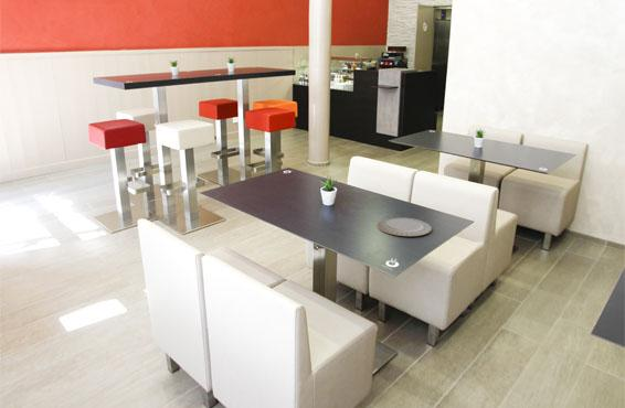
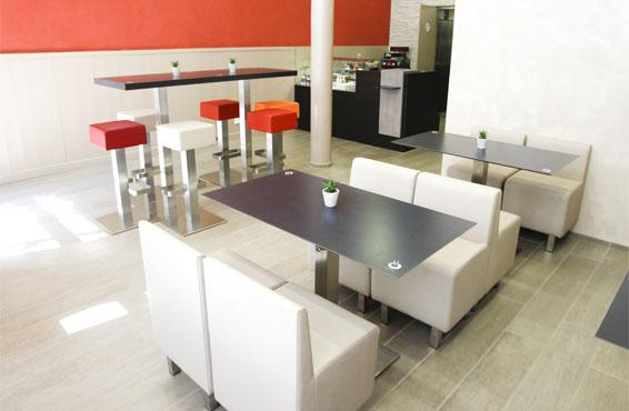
- chinaware (403, 225)
